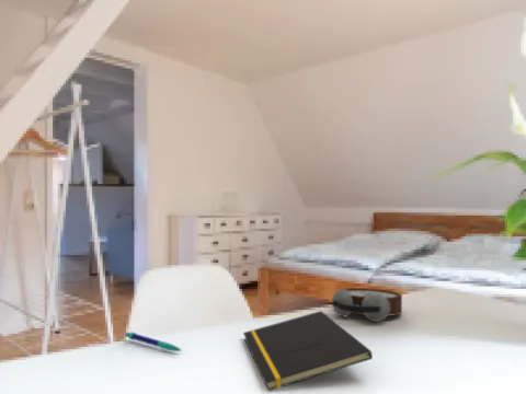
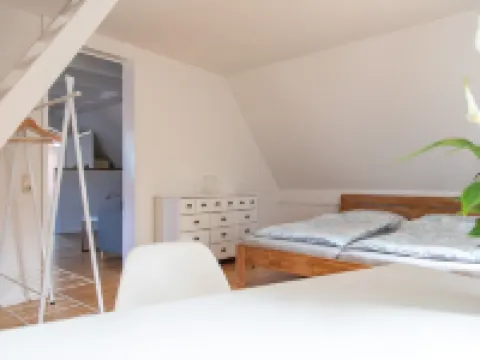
- notepad (299, 344)
- alarm clock (366, 300)
- pen (152, 341)
